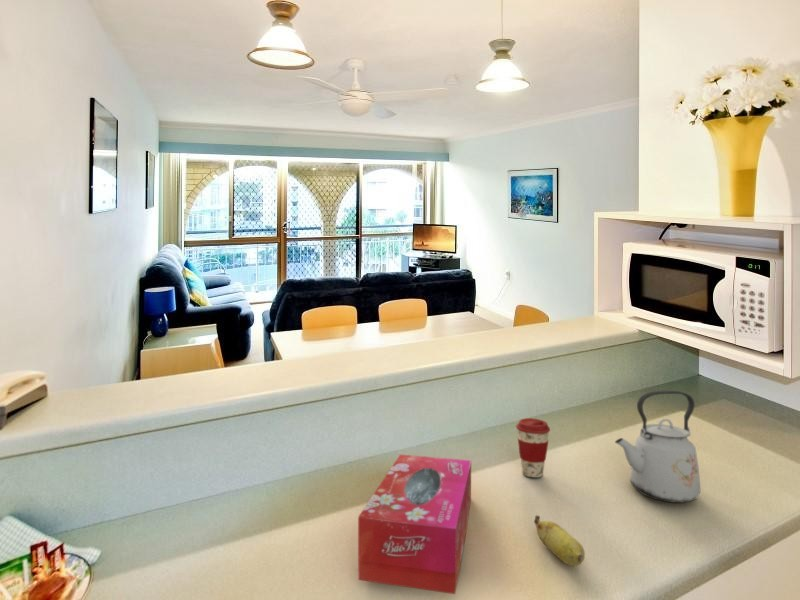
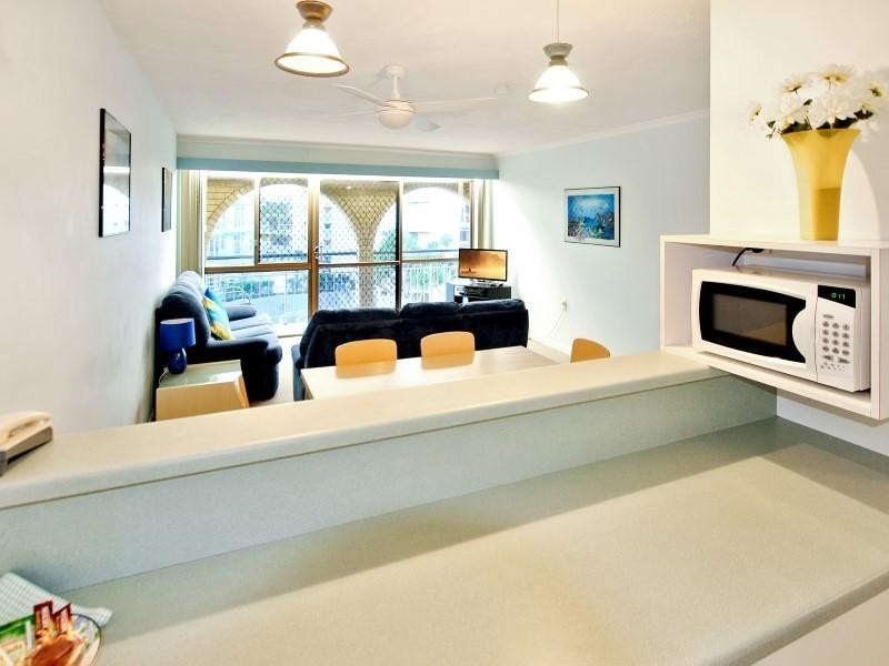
- banana (561, 544)
- kettle (654, 443)
- tissue box (422, 511)
- coffee cup (532, 447)
